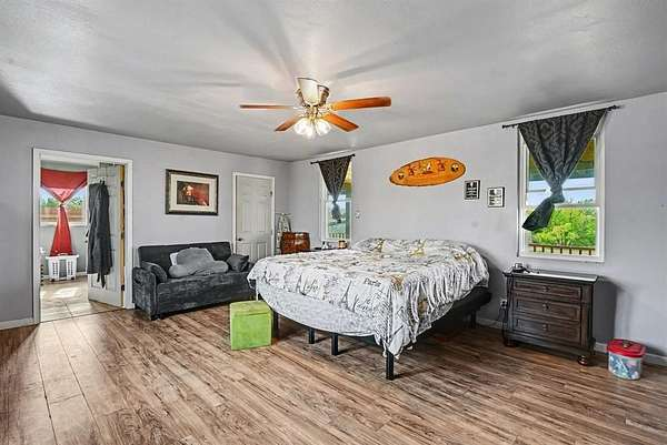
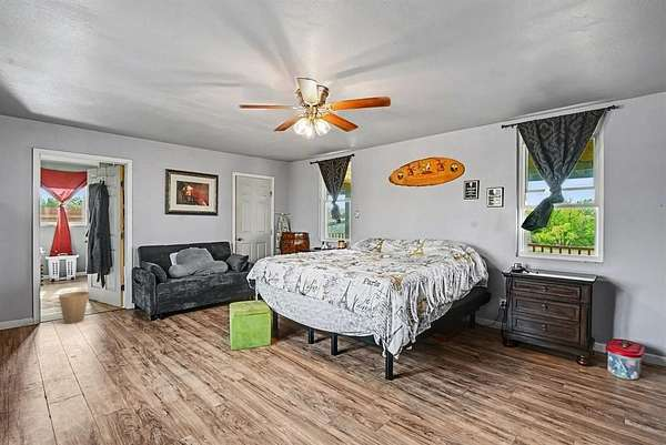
+ trash can (73, 307)
